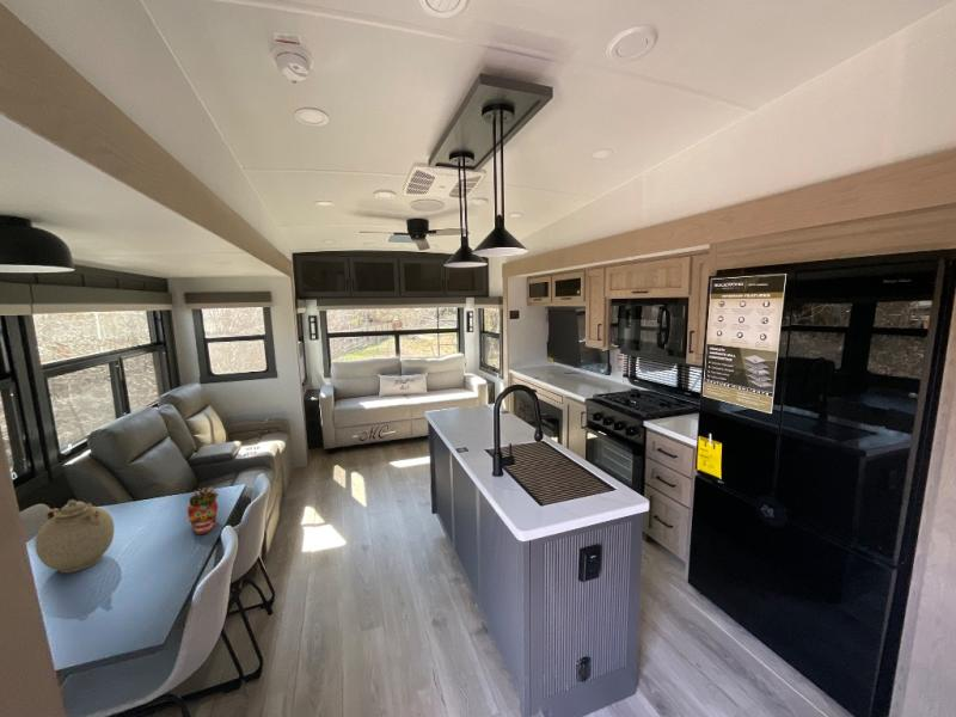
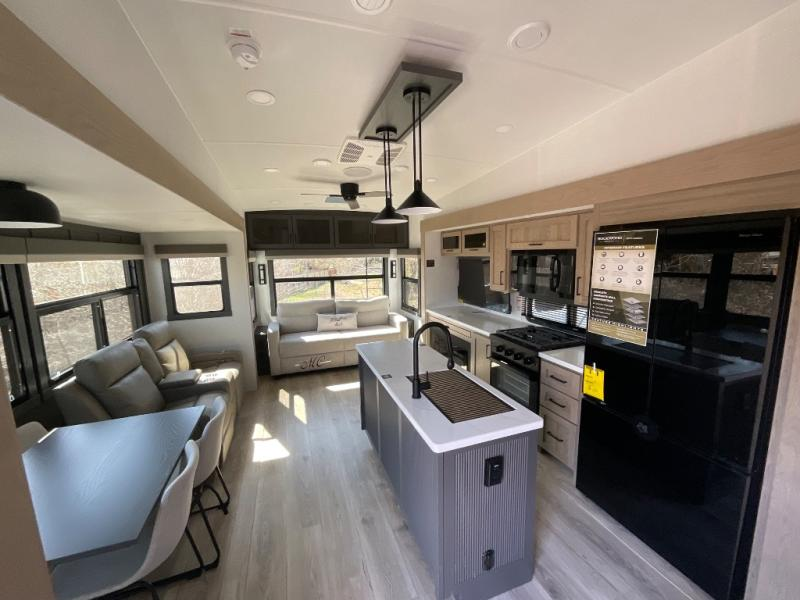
- teapot (75, 531)
- succulent planter (203, 508)
